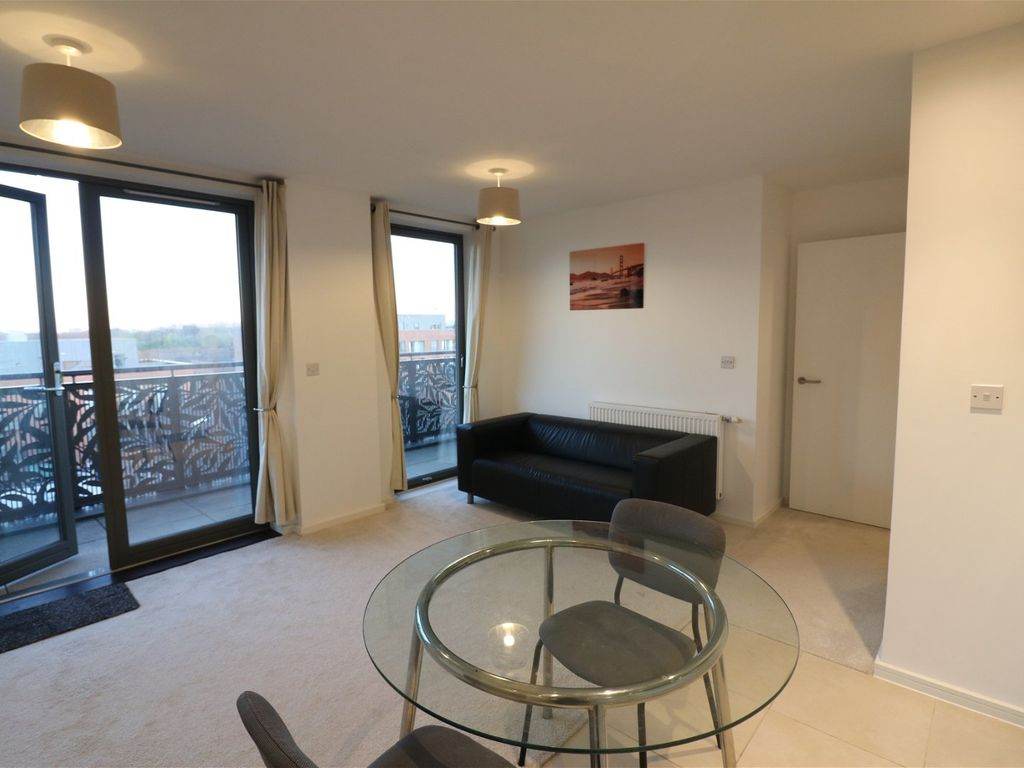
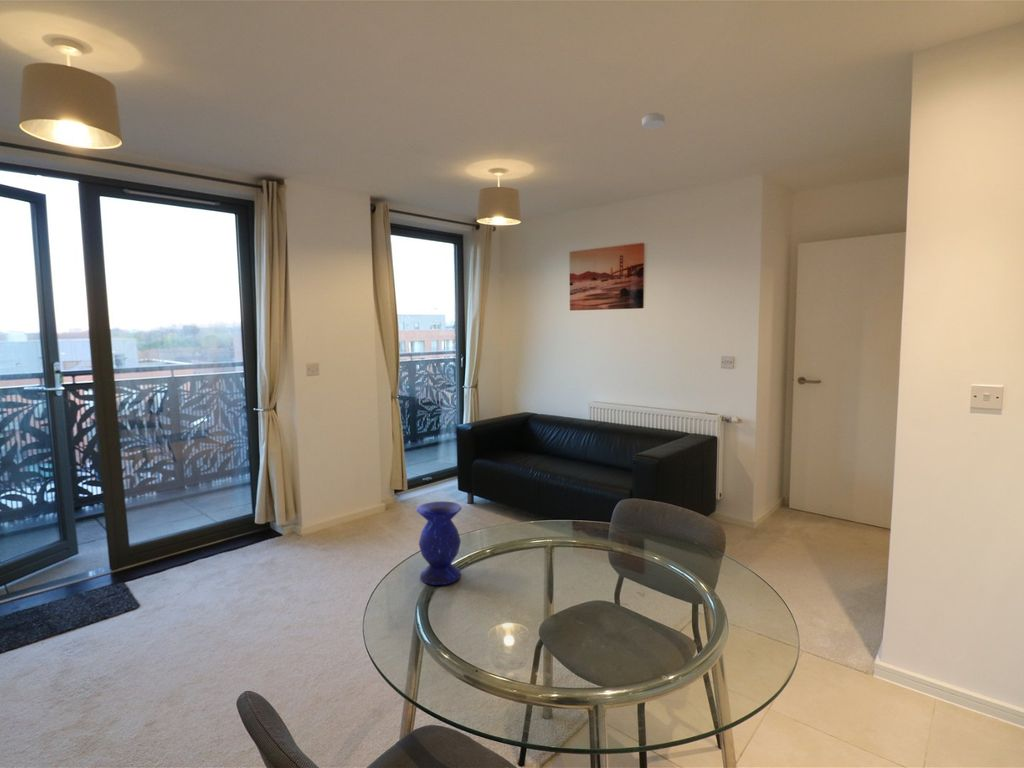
+ smoke detector (653, 119)
+ vase (439, 542)
